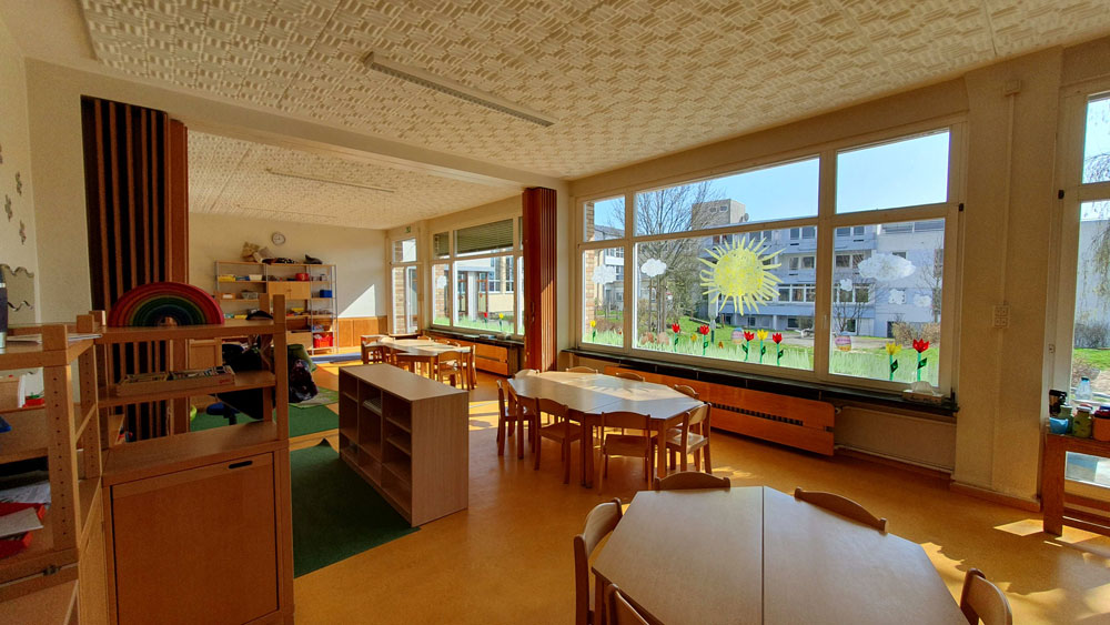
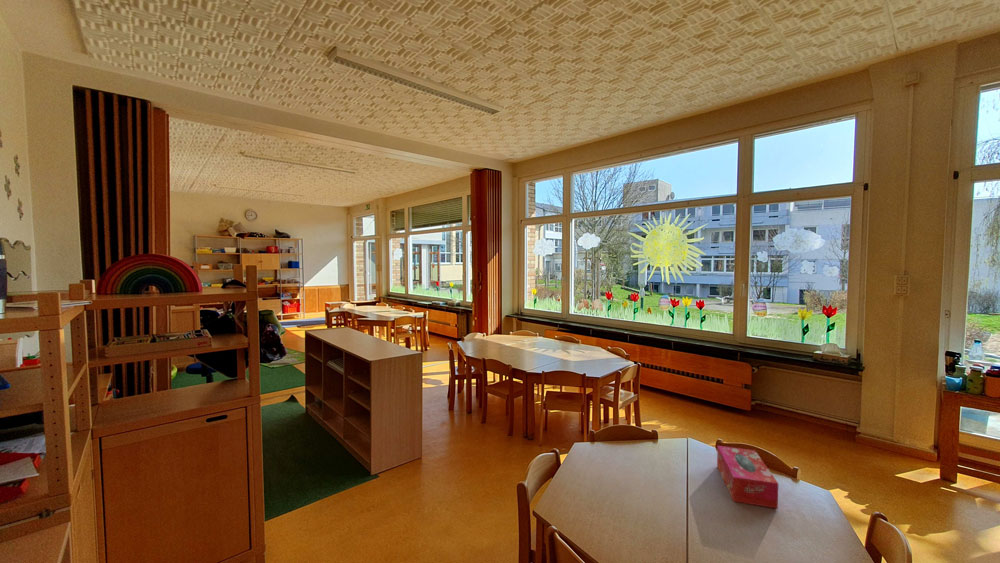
+ tissue box (744, 474)
